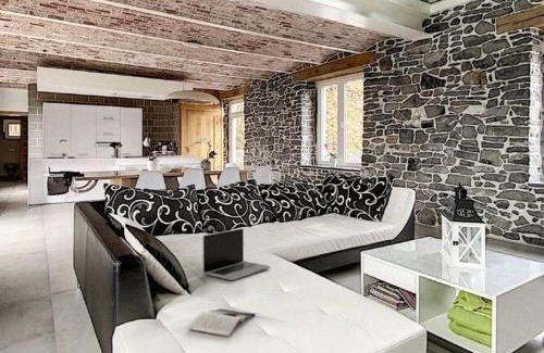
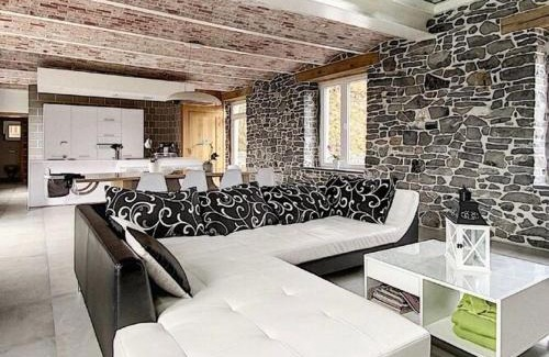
- laptop (237, 252)
- magazine (223, 317)
